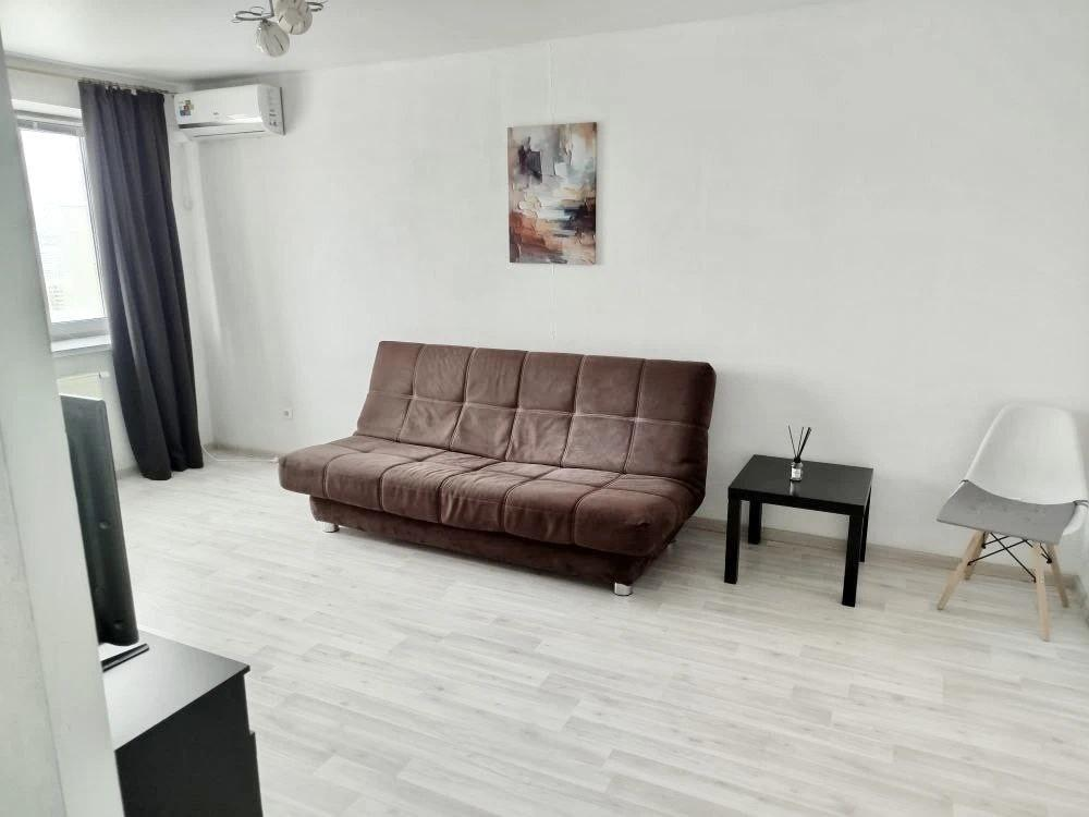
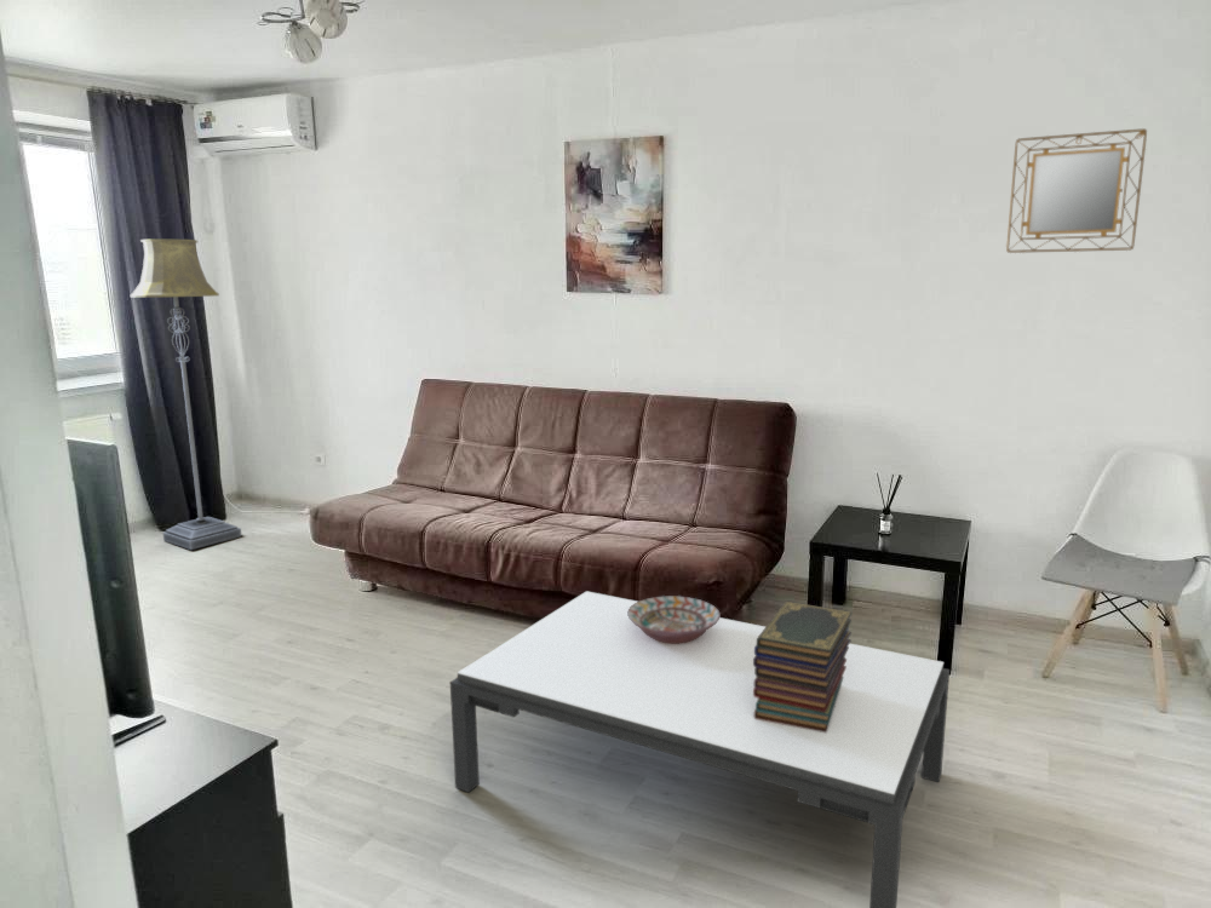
+ floor lamp (186, 395)
+ home mirror (1073, 192)
+ coffee table (701, 724)
+ decorative bowl (673, 622)
+ book stack (803, 662)
